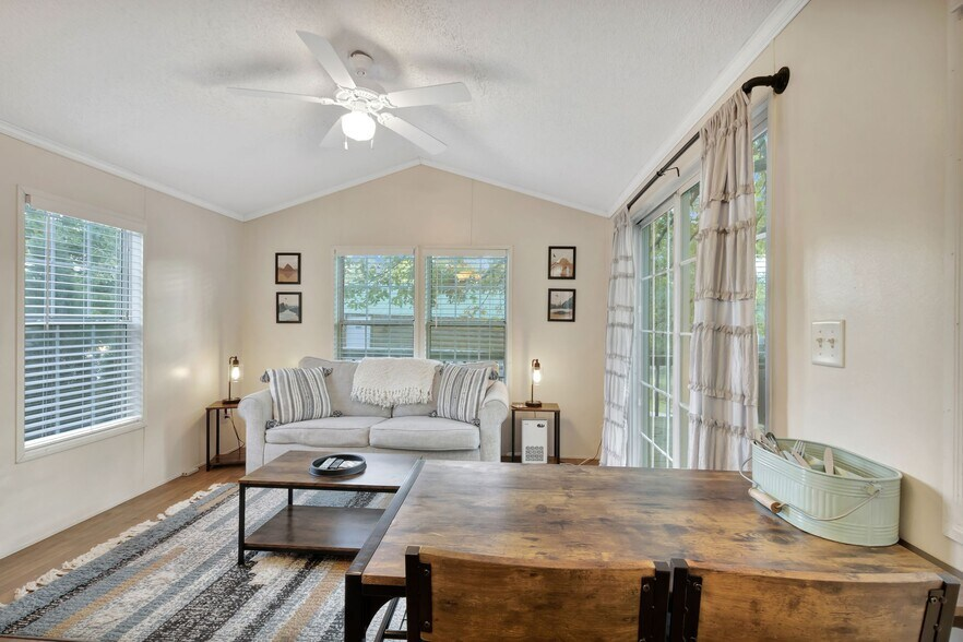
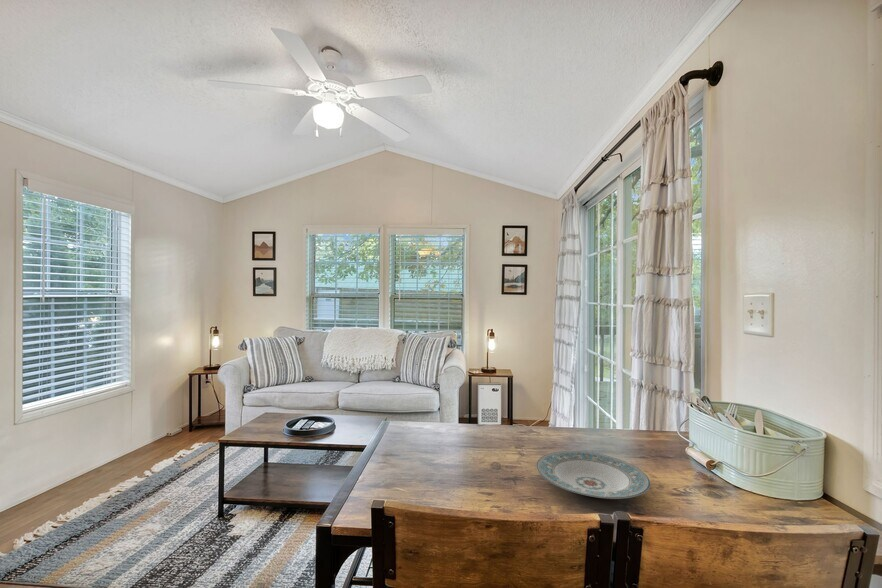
+ plate (590, 477)
